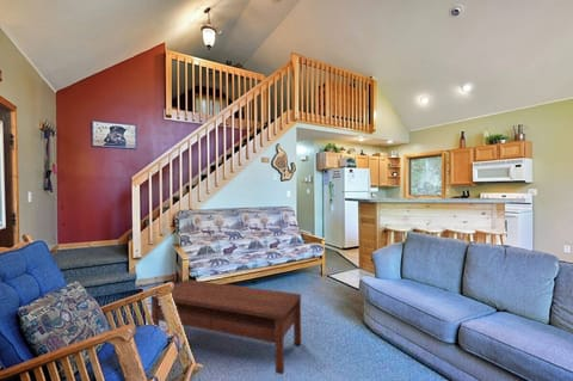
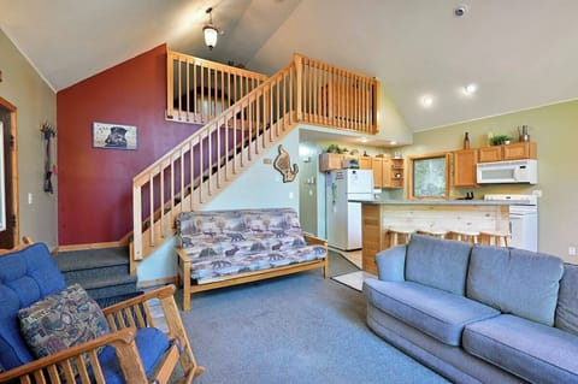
- coffee table (226, 319)
